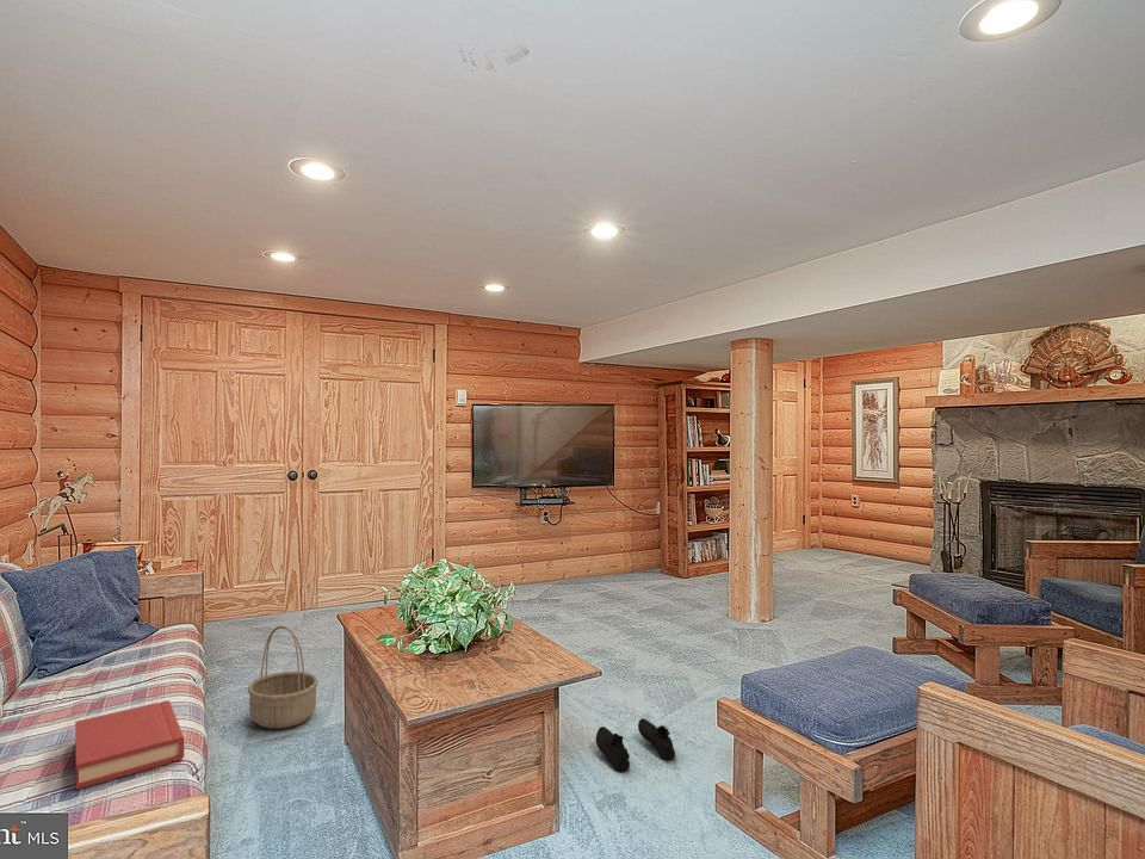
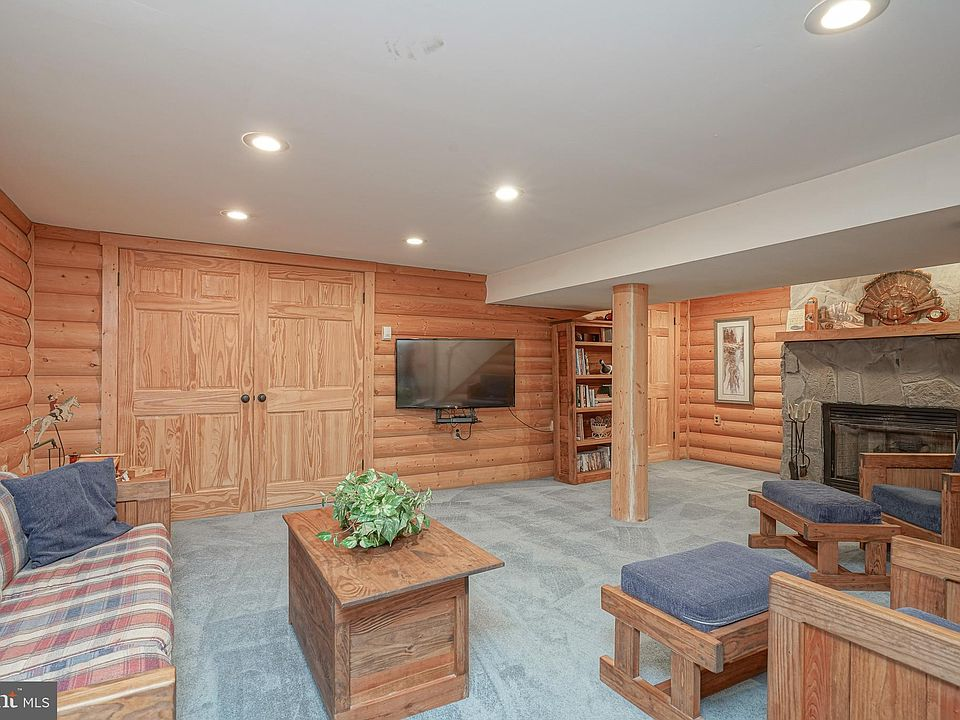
- shoe (640, 734)
- hardback book (128, 740)
- basket (283, 672)
